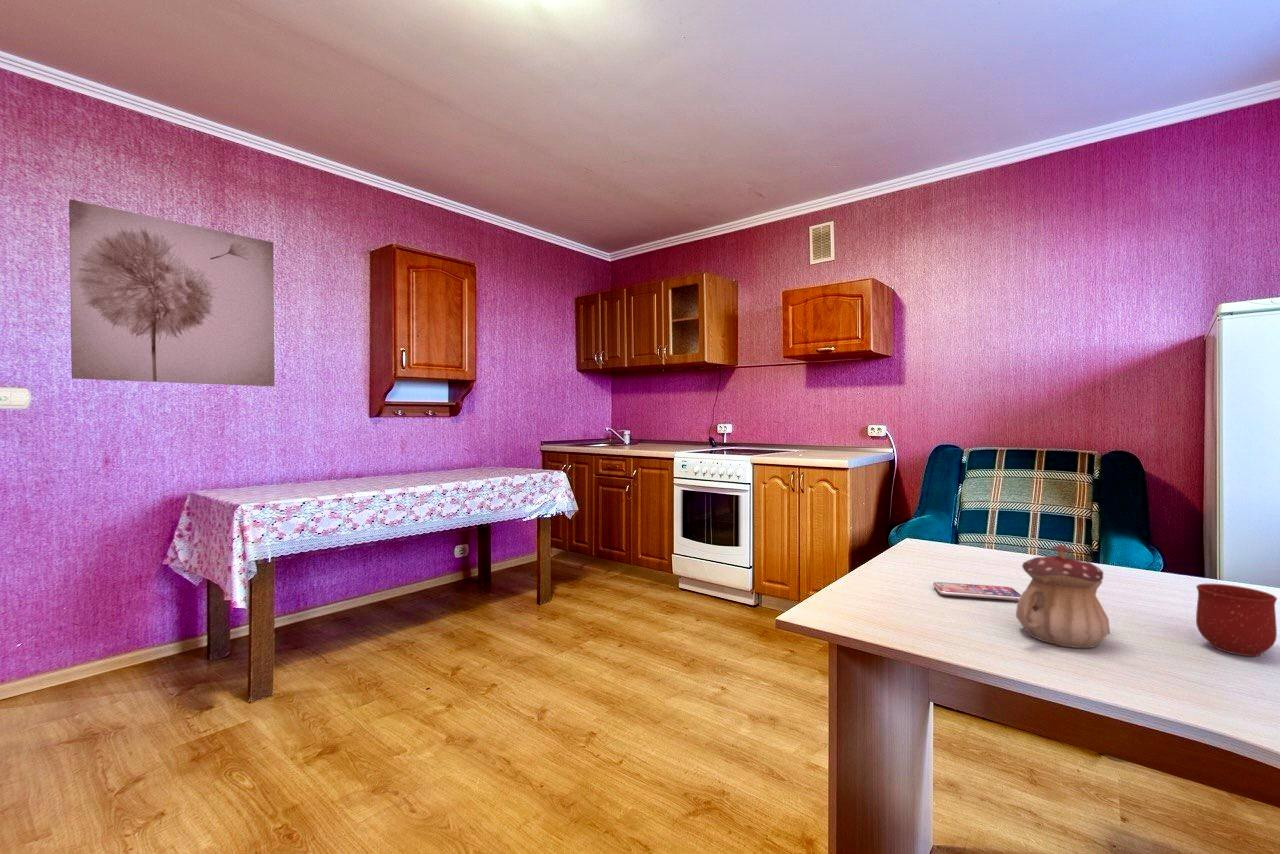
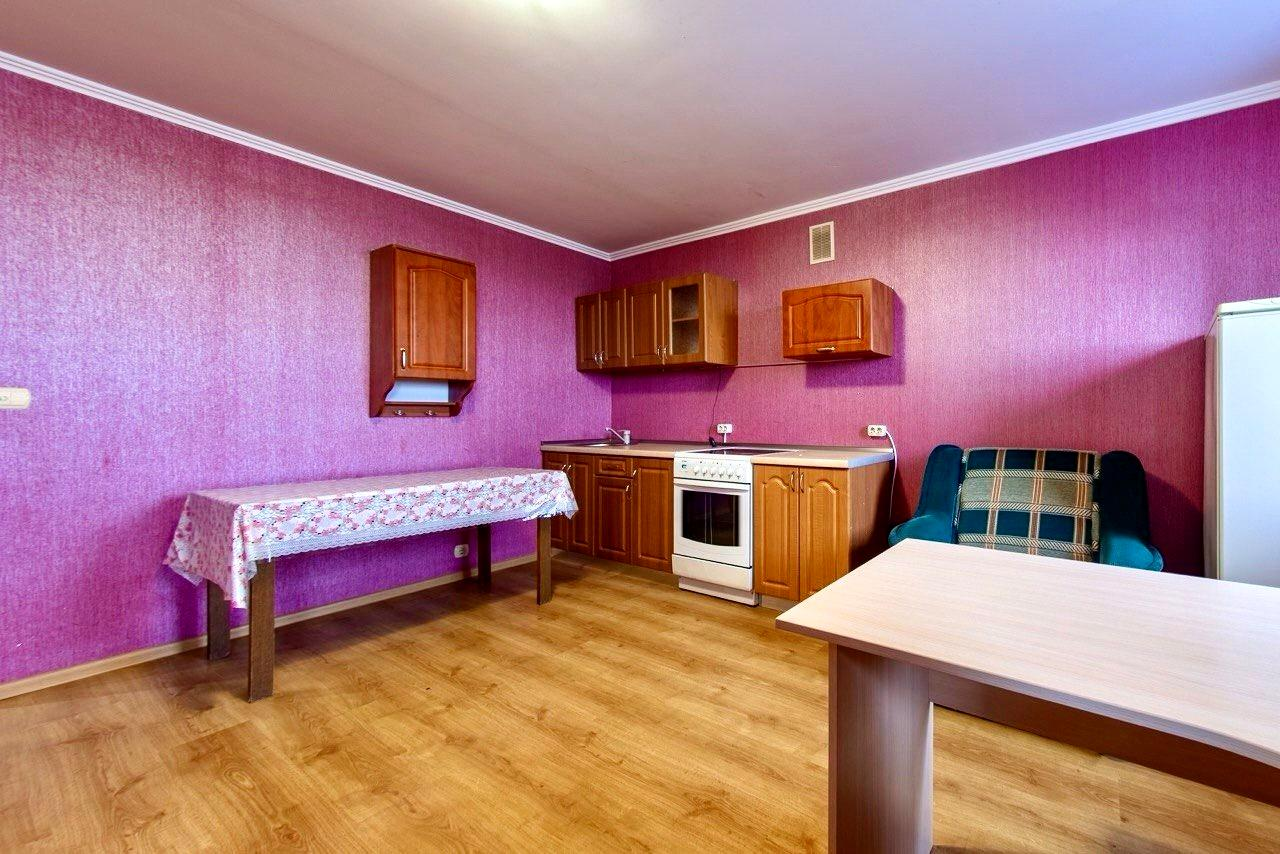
- smartphone (976, 591)
- teapot (1057, 591)
- mug (1241, 619)
- wall art (182, 303)
